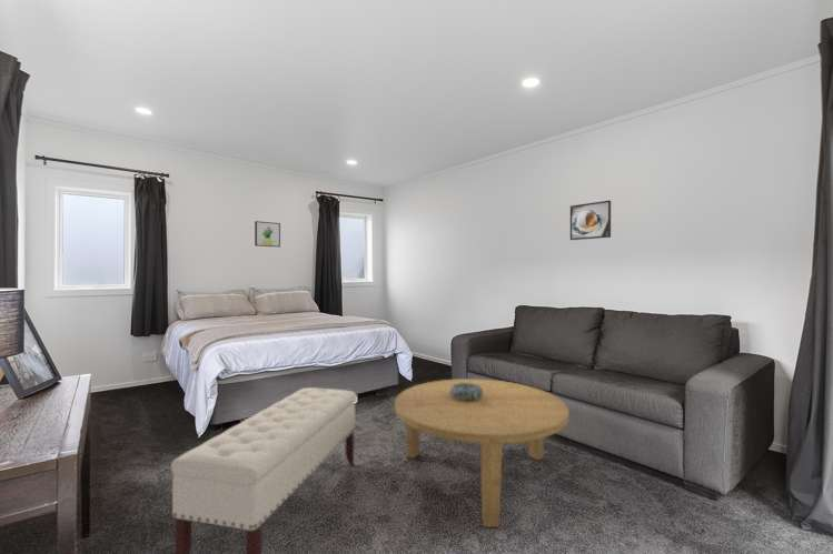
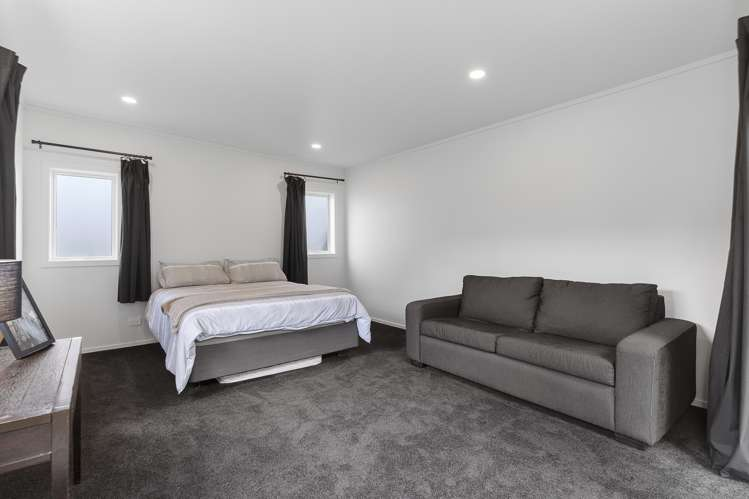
- coffee table (478, 437)
- decorative bowl (466, 391)
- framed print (589, 221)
- bench (284, 460)
- wall art (267, 234)
